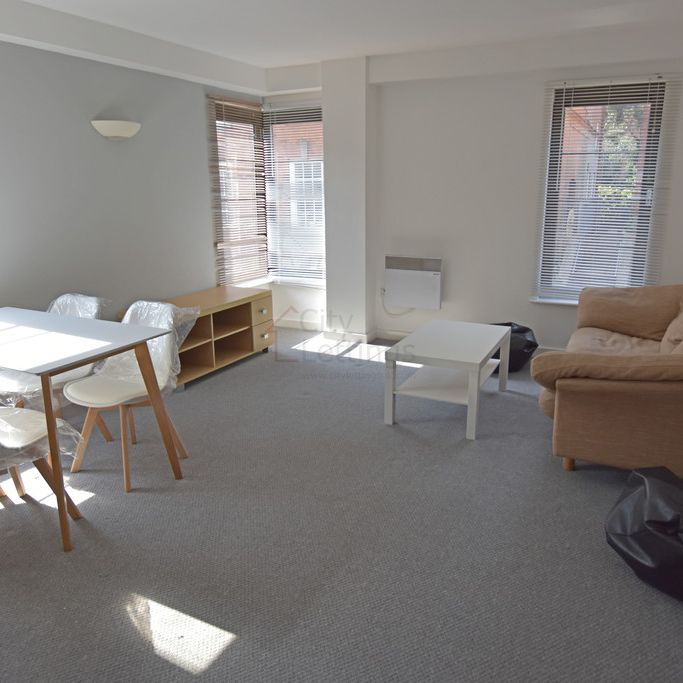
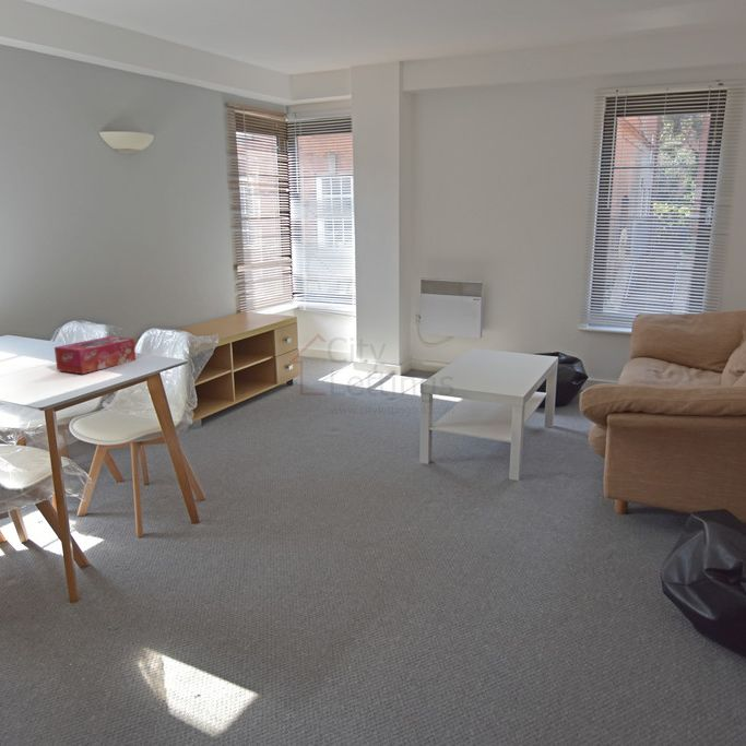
+ tissue box (96, 354)
